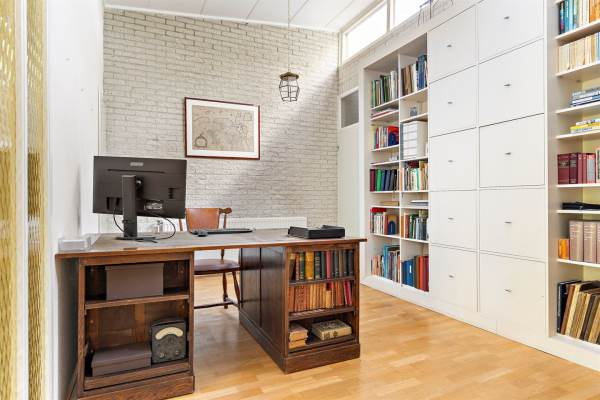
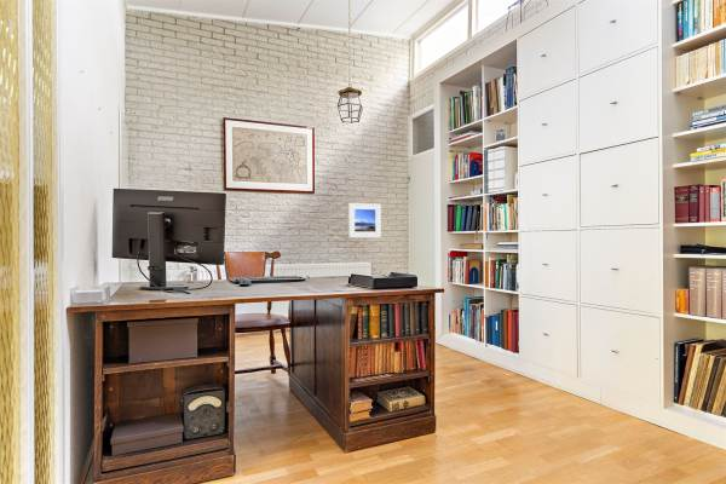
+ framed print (364, 220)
